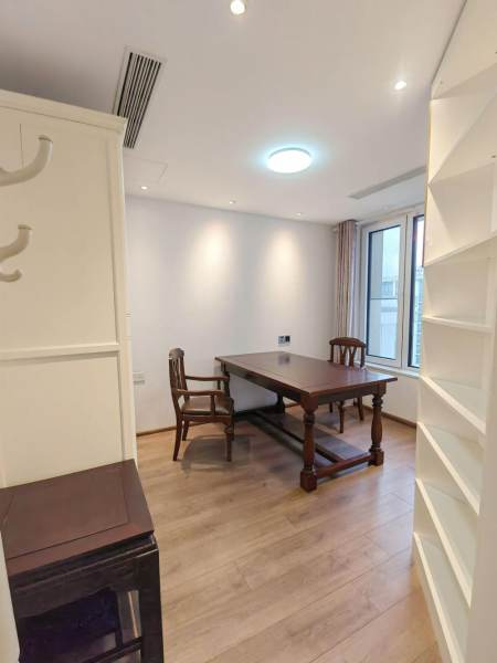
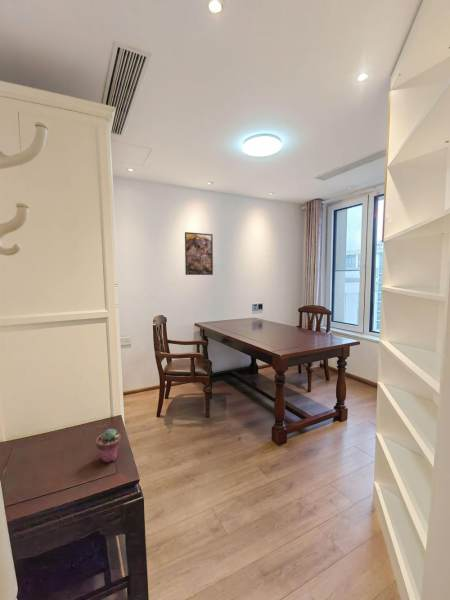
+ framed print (199, 254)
+ potted succulent (108, 443)
